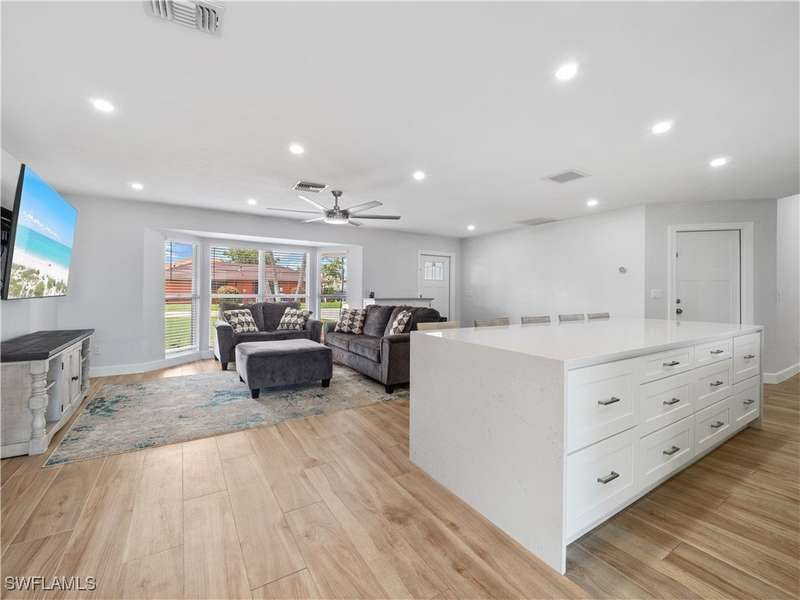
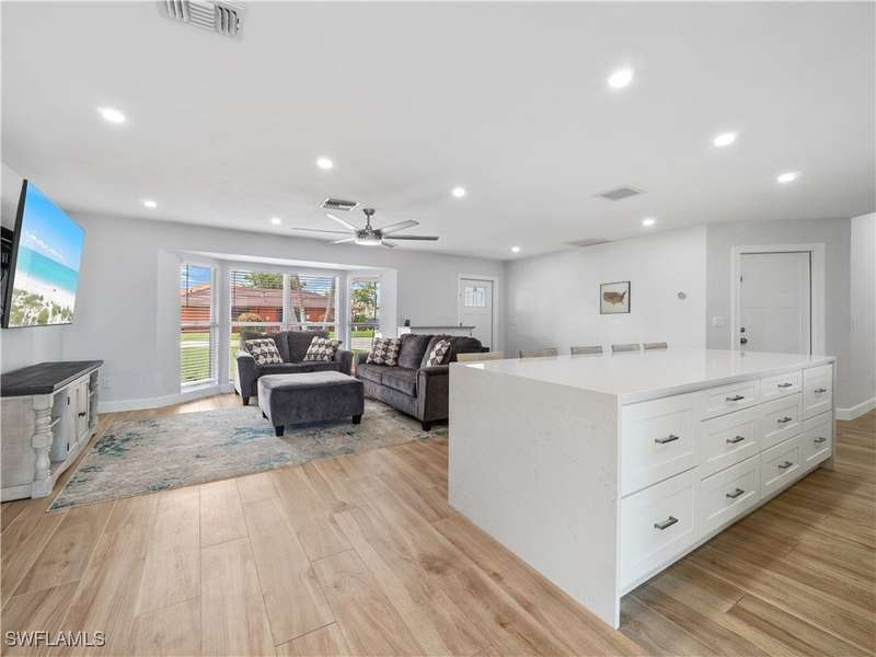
+ wall art (614, 298)
